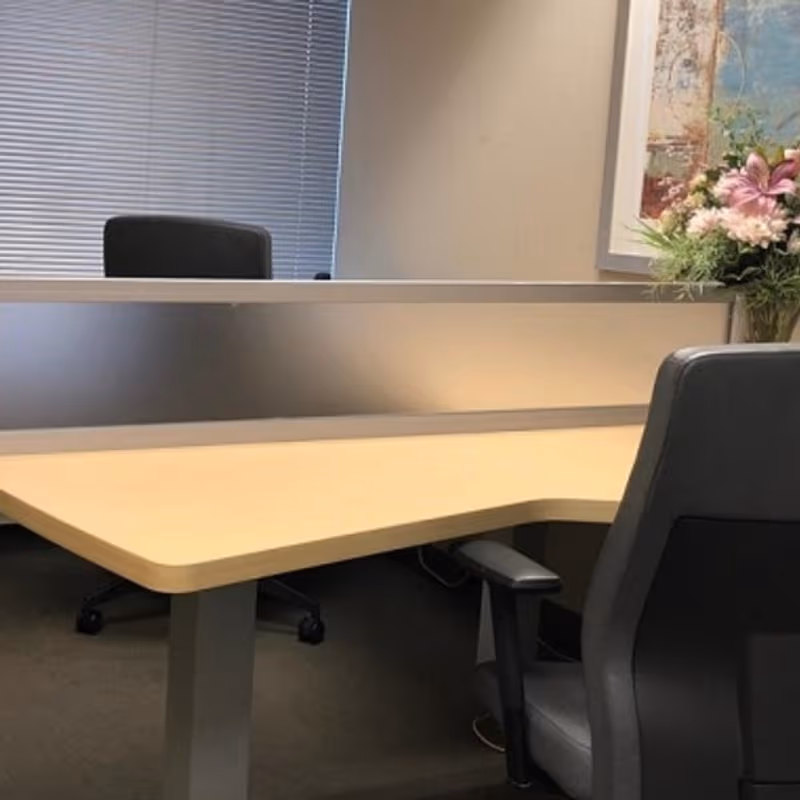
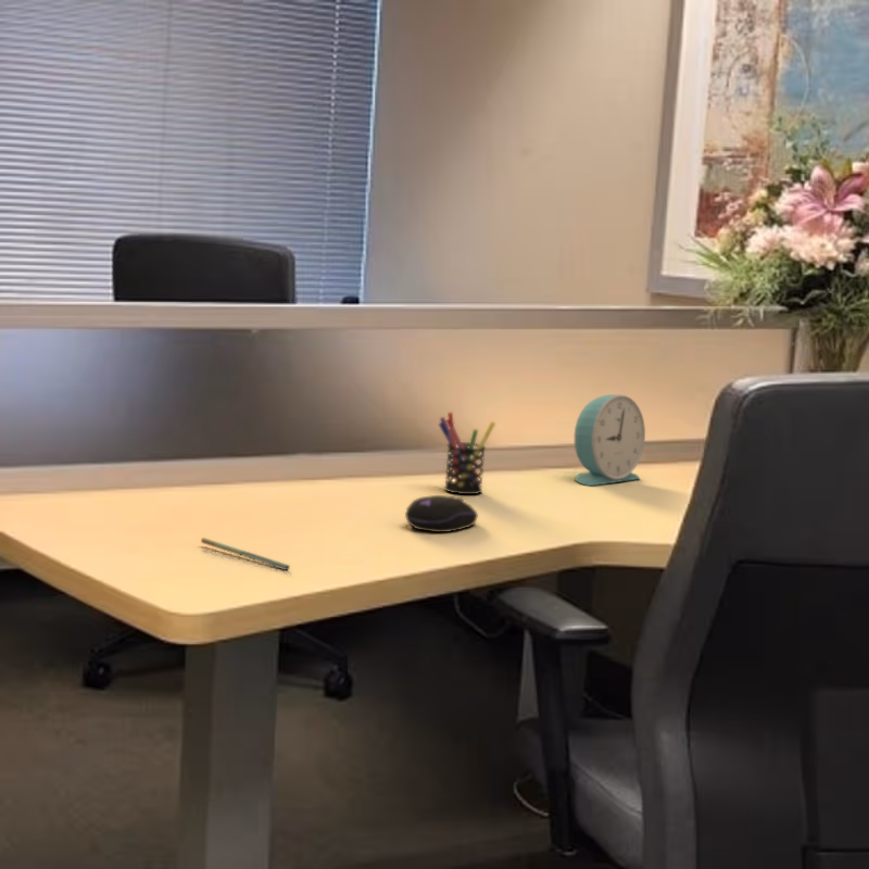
+ pen (243, 553)
+ computer mouse (442, 509)
+ pen holder (465, 452)
+ alarm clock (605, 436)
